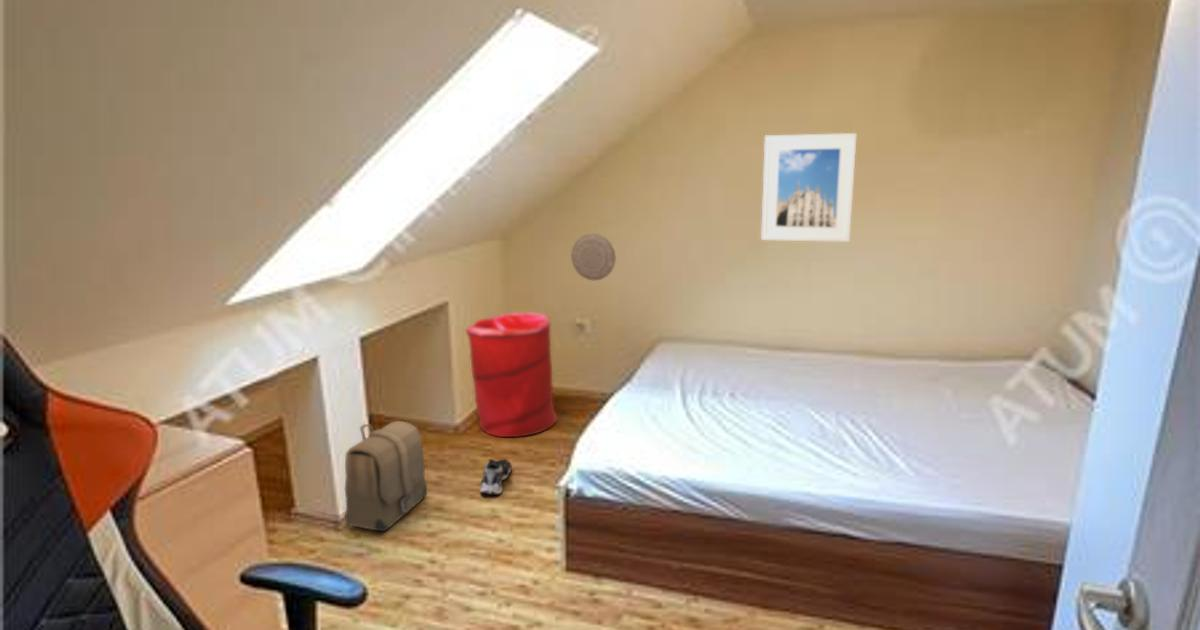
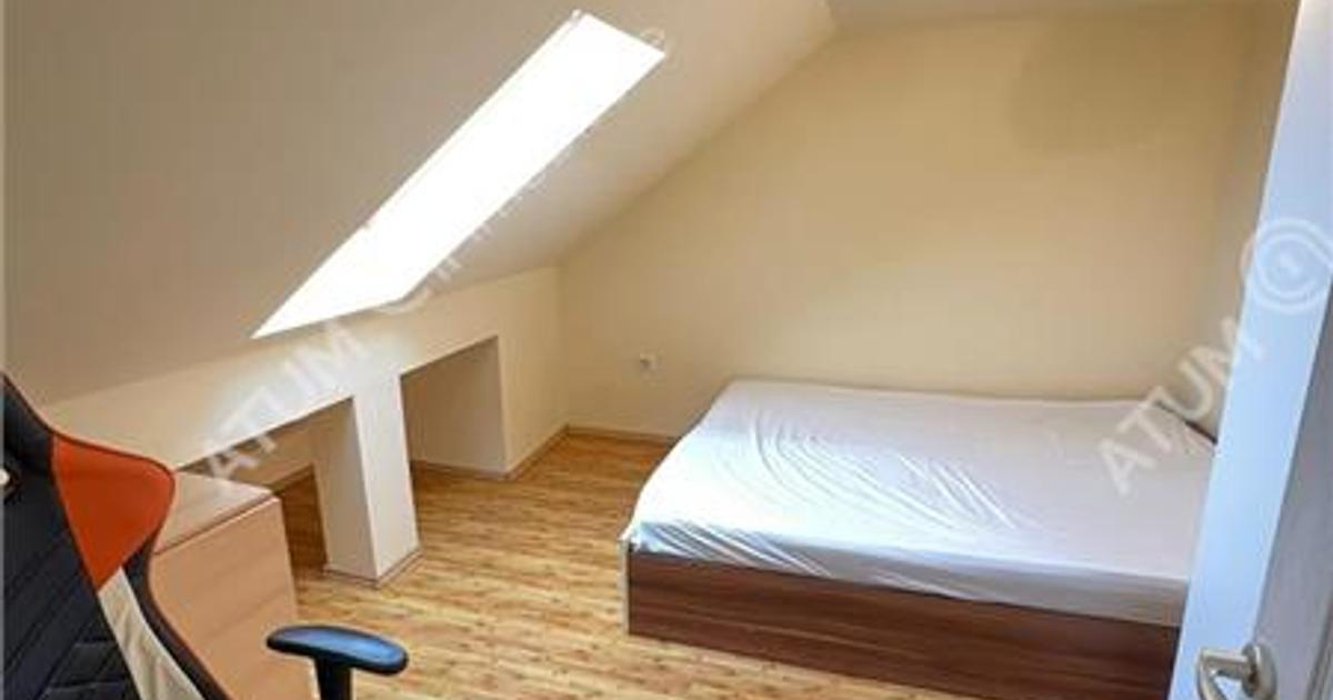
- shoe (495, 468)
- backpack (387, 471)
- laundry hamper (511, 371)
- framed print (807, 188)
- decorative plate (592, 257)
